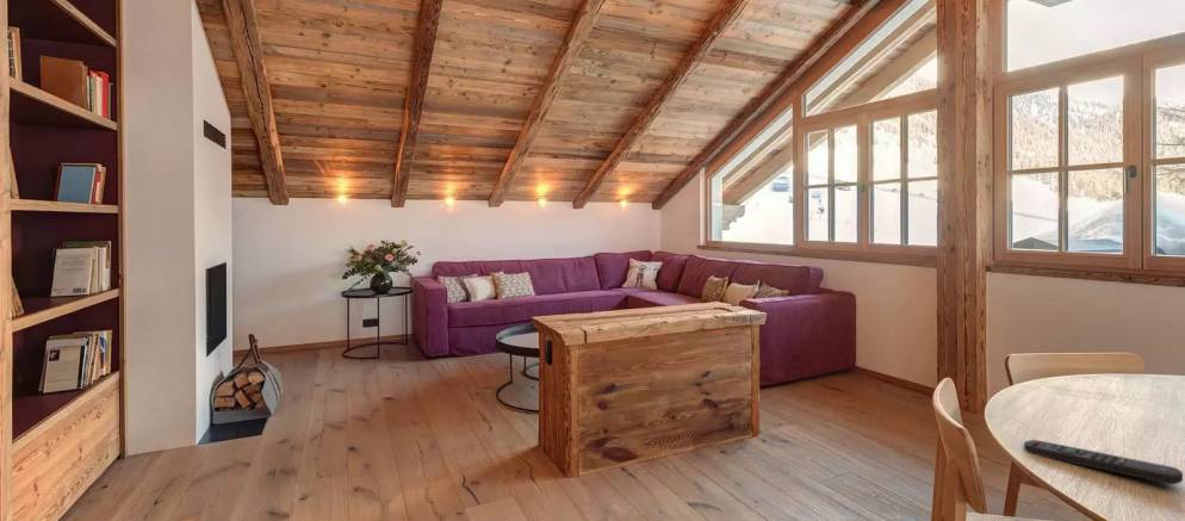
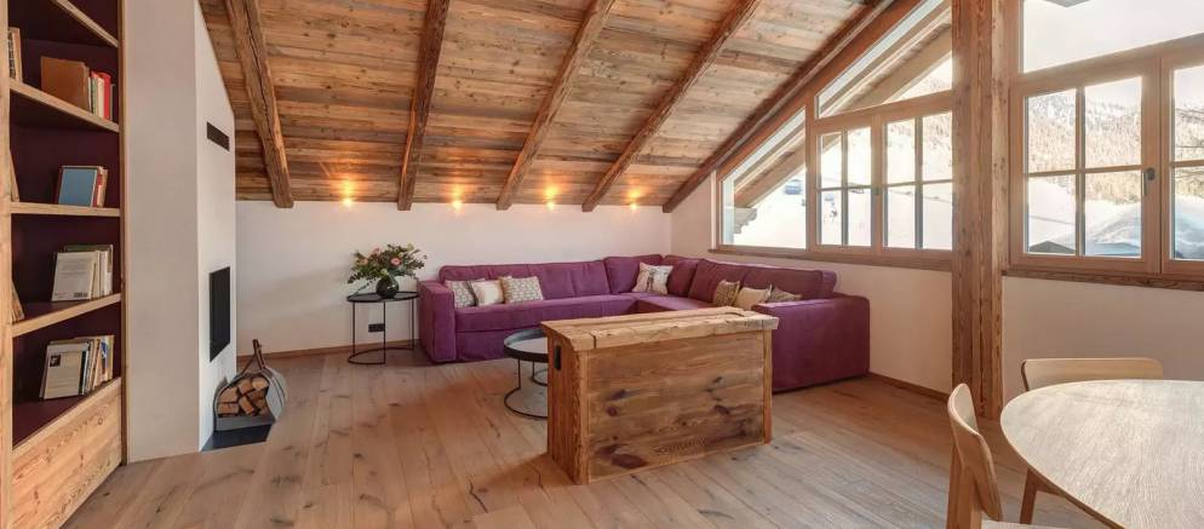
- remote control (1097, 459)
